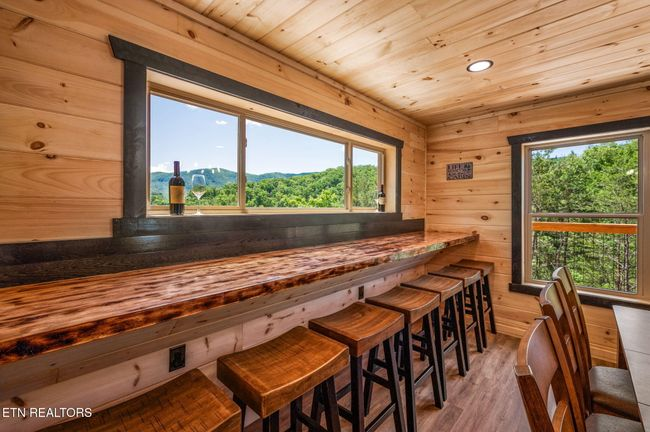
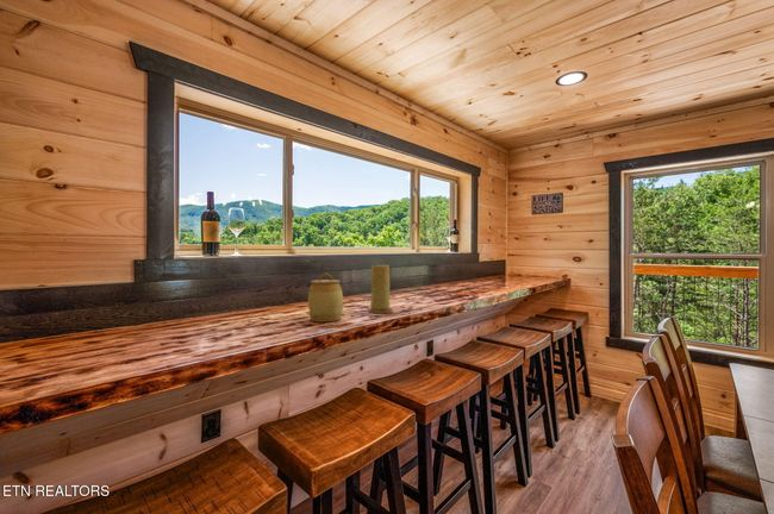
+ candle (380, 287)
+ jar (325, 295)
